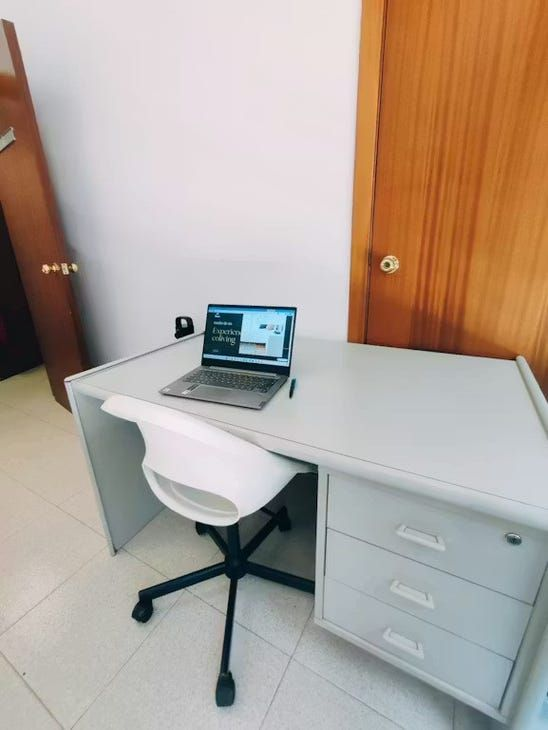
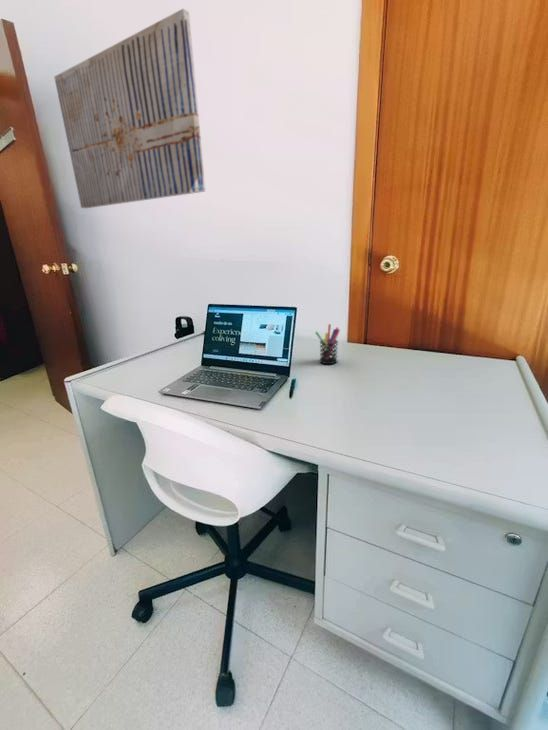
+ wall art (124, 129)
+ pen holder (327, 343)
